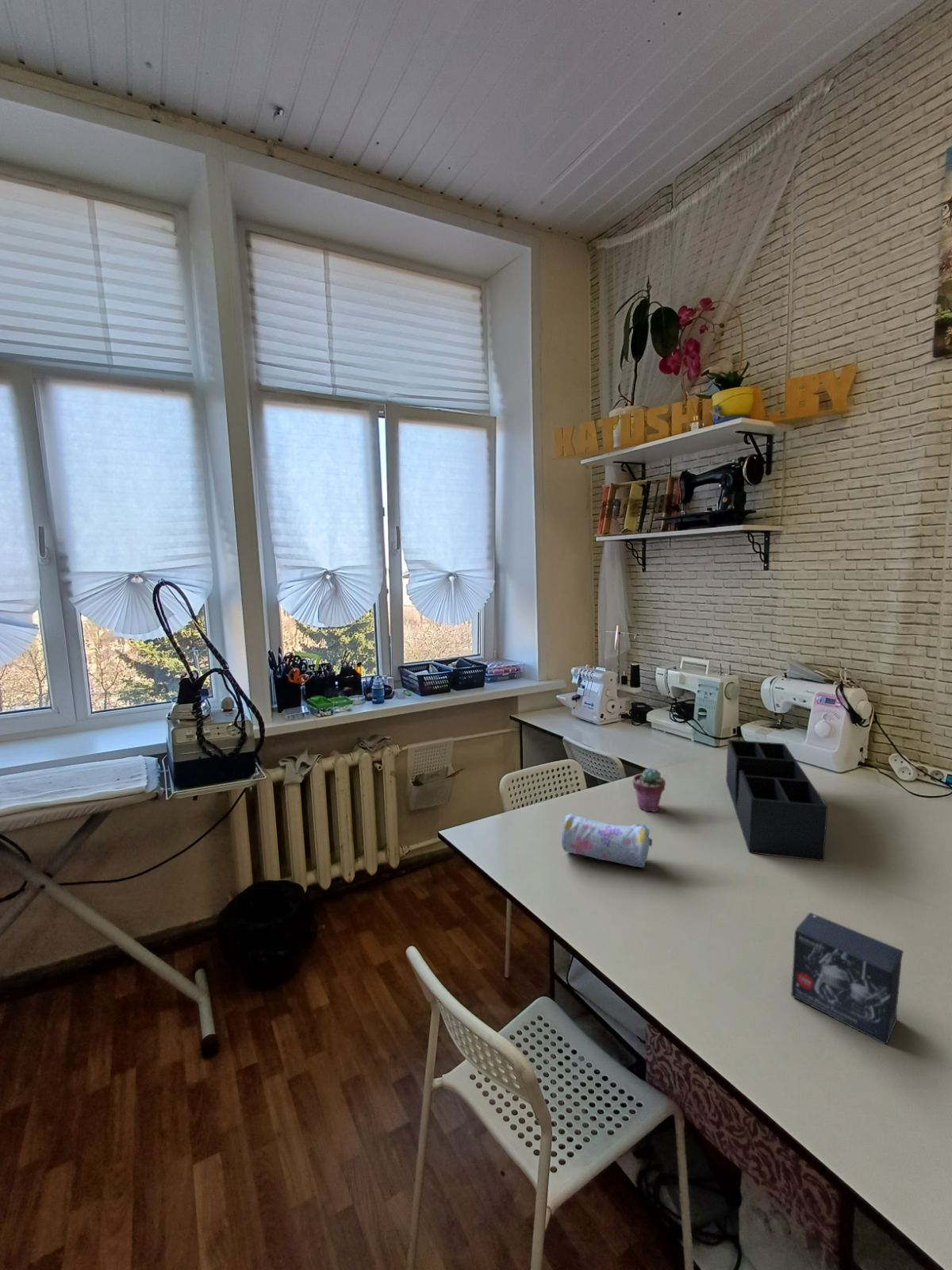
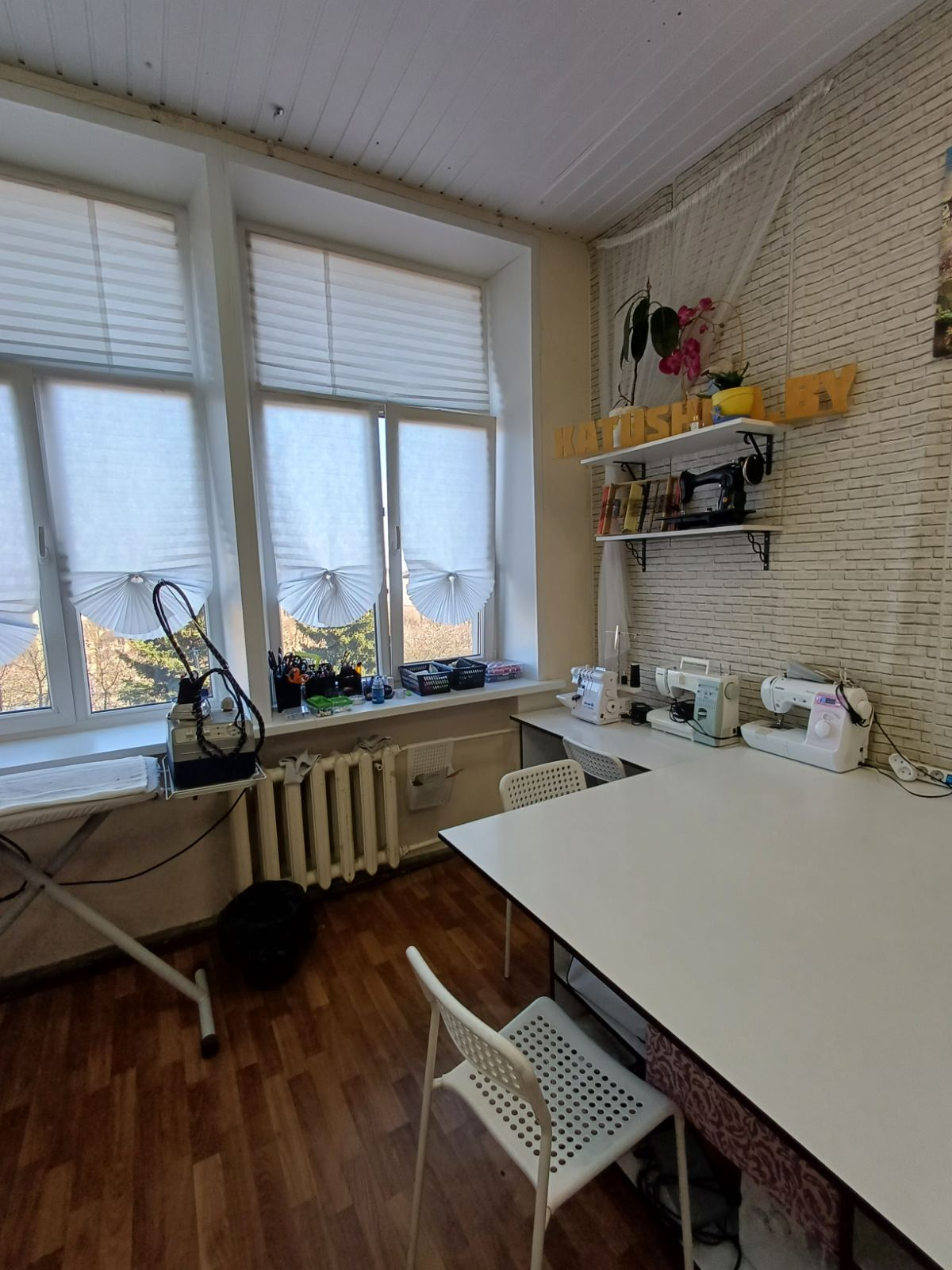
- small box (844, 974)
- potted succulent (649, 787)
- pencil case (605, 839)
- desk organizer (769, 791)
